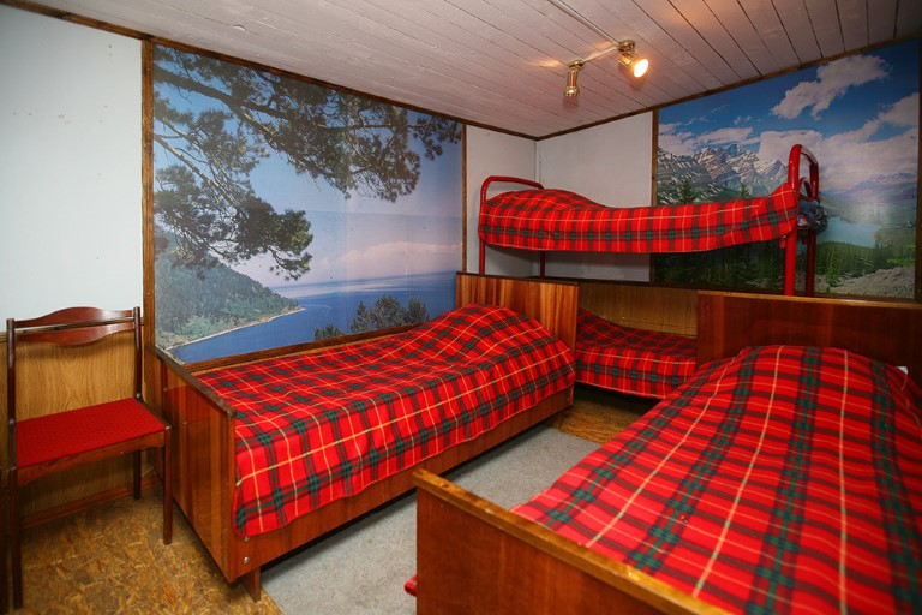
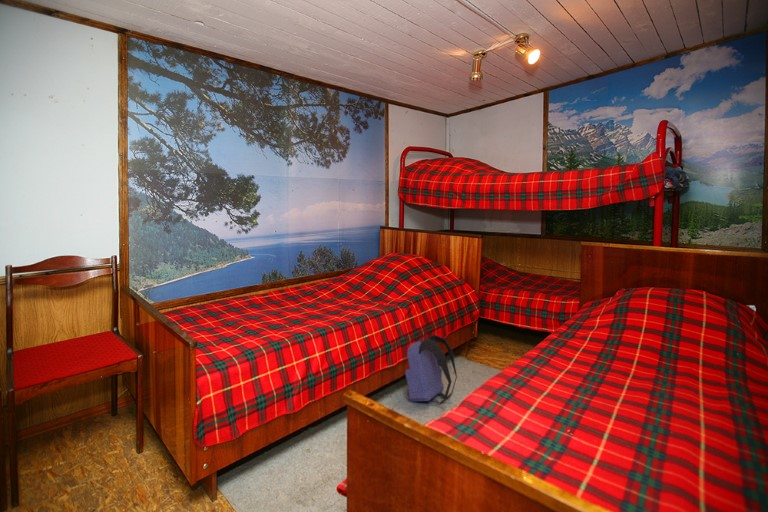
+ backpack (432, 367)
